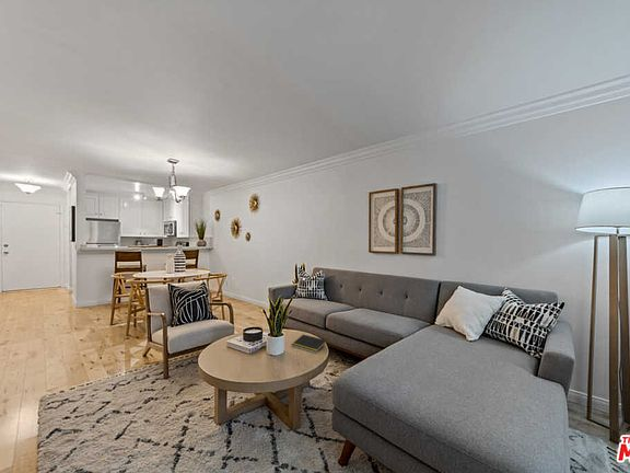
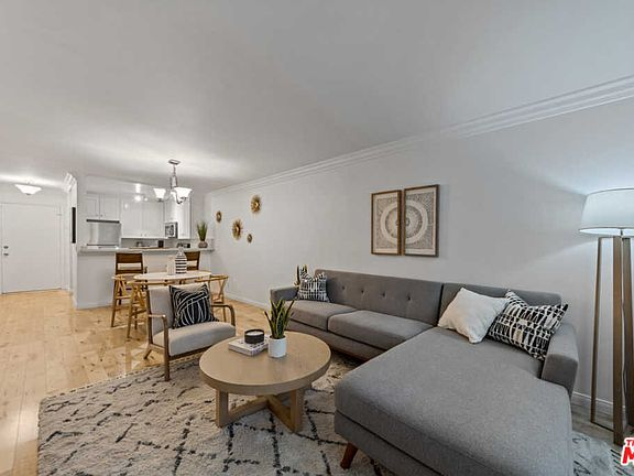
- notepad (308, 343)
